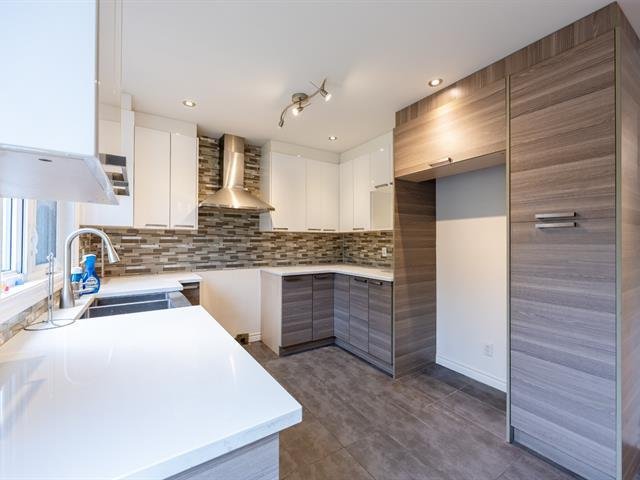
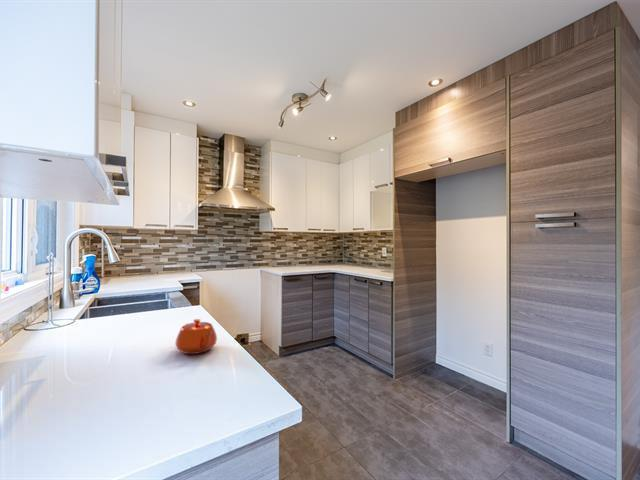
+ teapot (197, 335)
